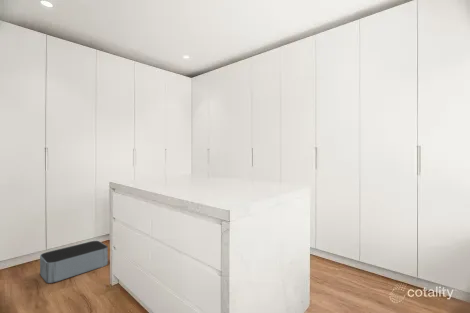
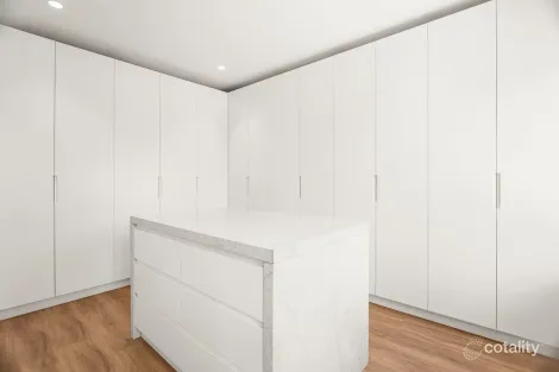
- storage bin (75, 259)
